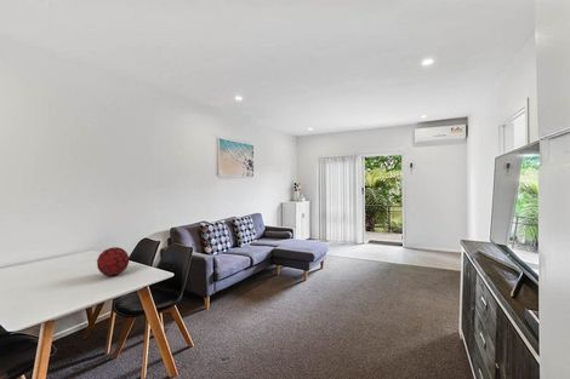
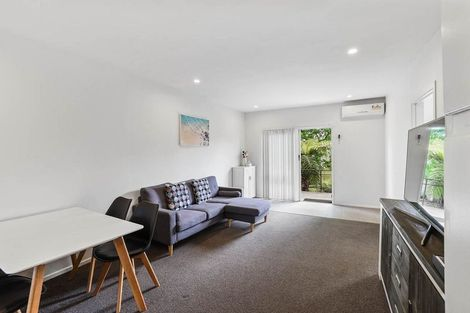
- decorative orb (113, 260)
